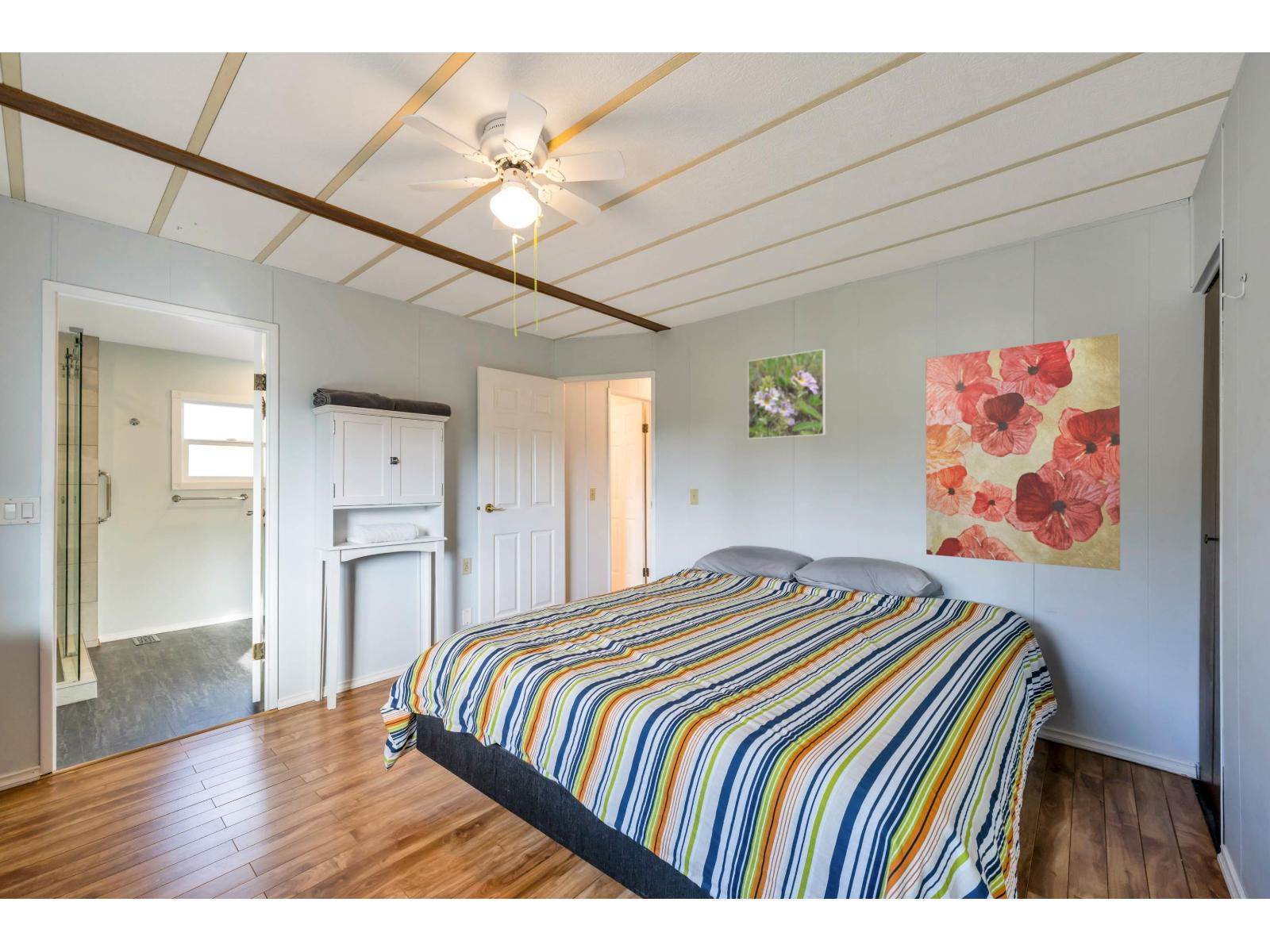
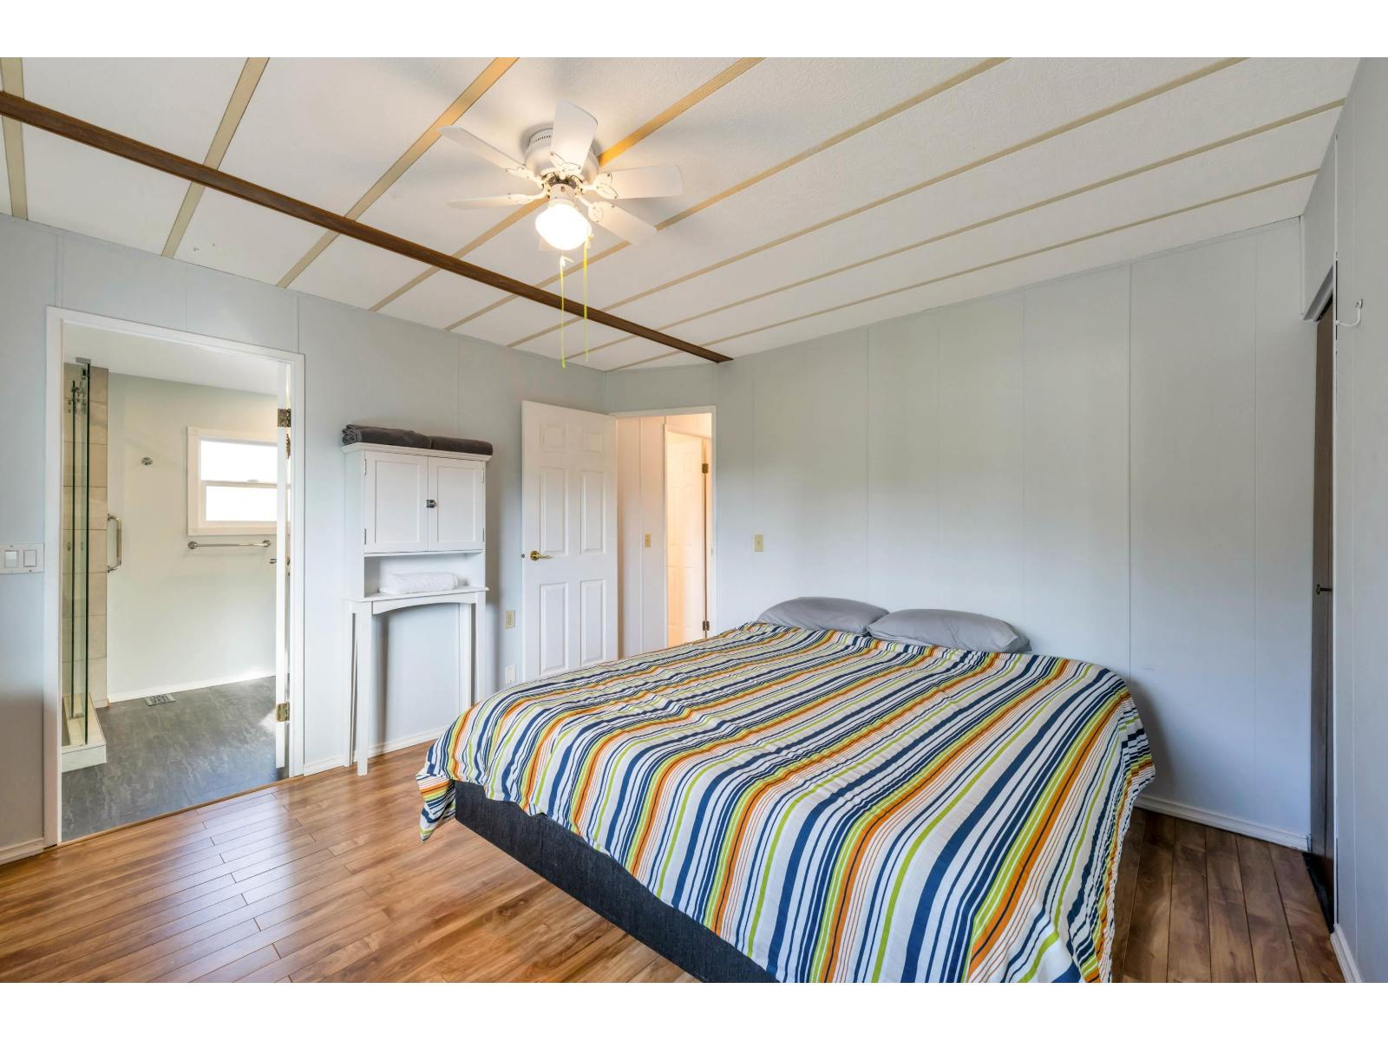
- wall art (1014, 454)
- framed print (785, 396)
